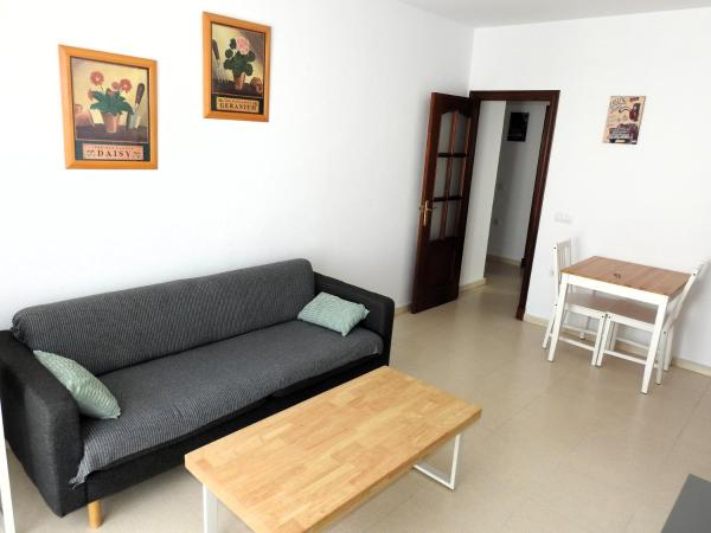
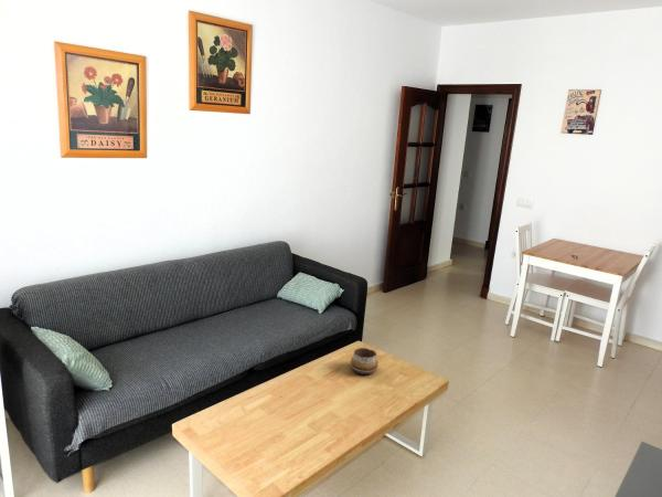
+ decorative bowl (364, 361)
